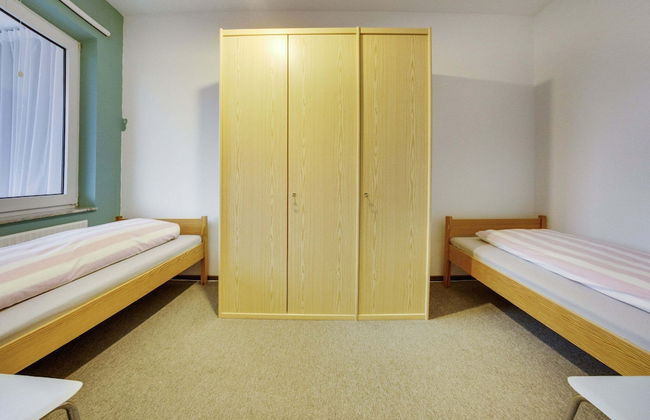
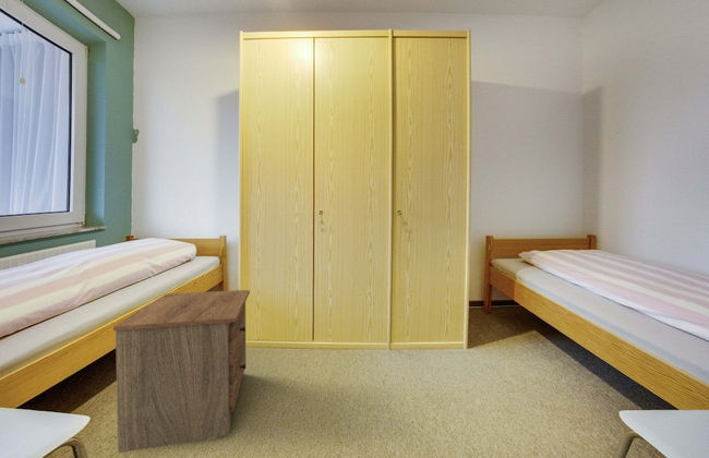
+ nightstand (196, 355)
